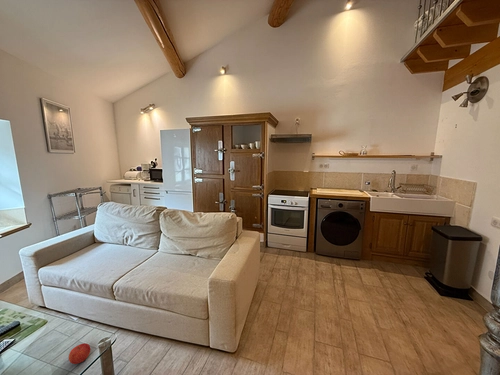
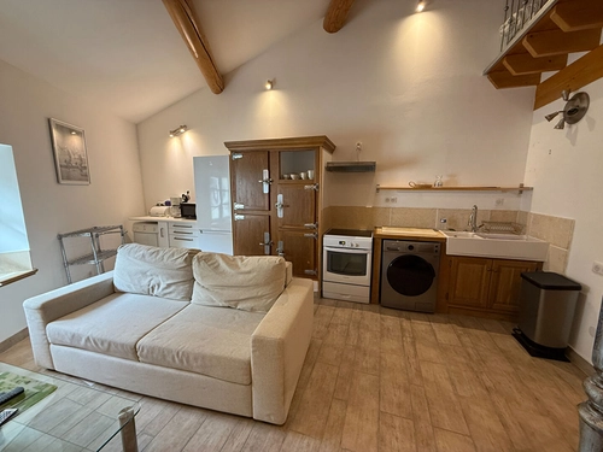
- fruit (79, 352)
